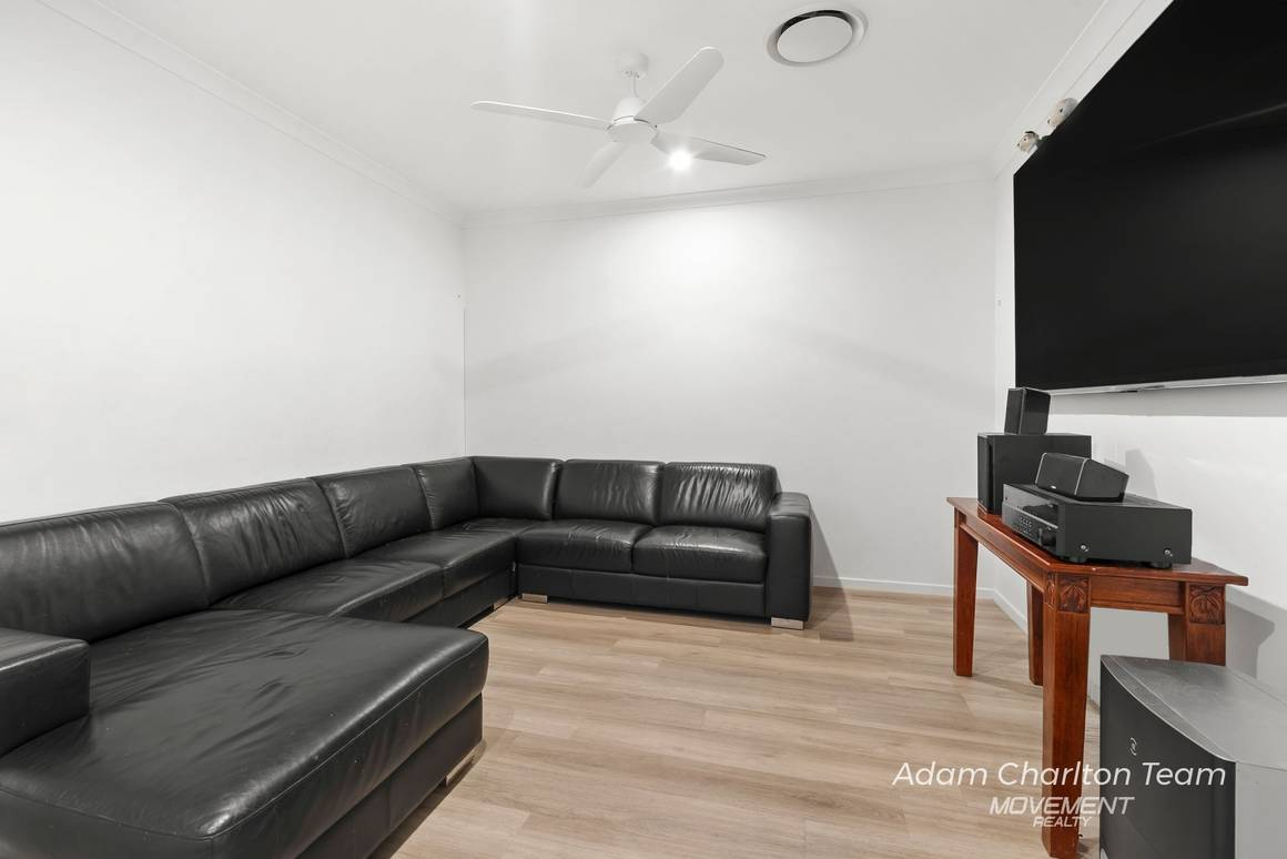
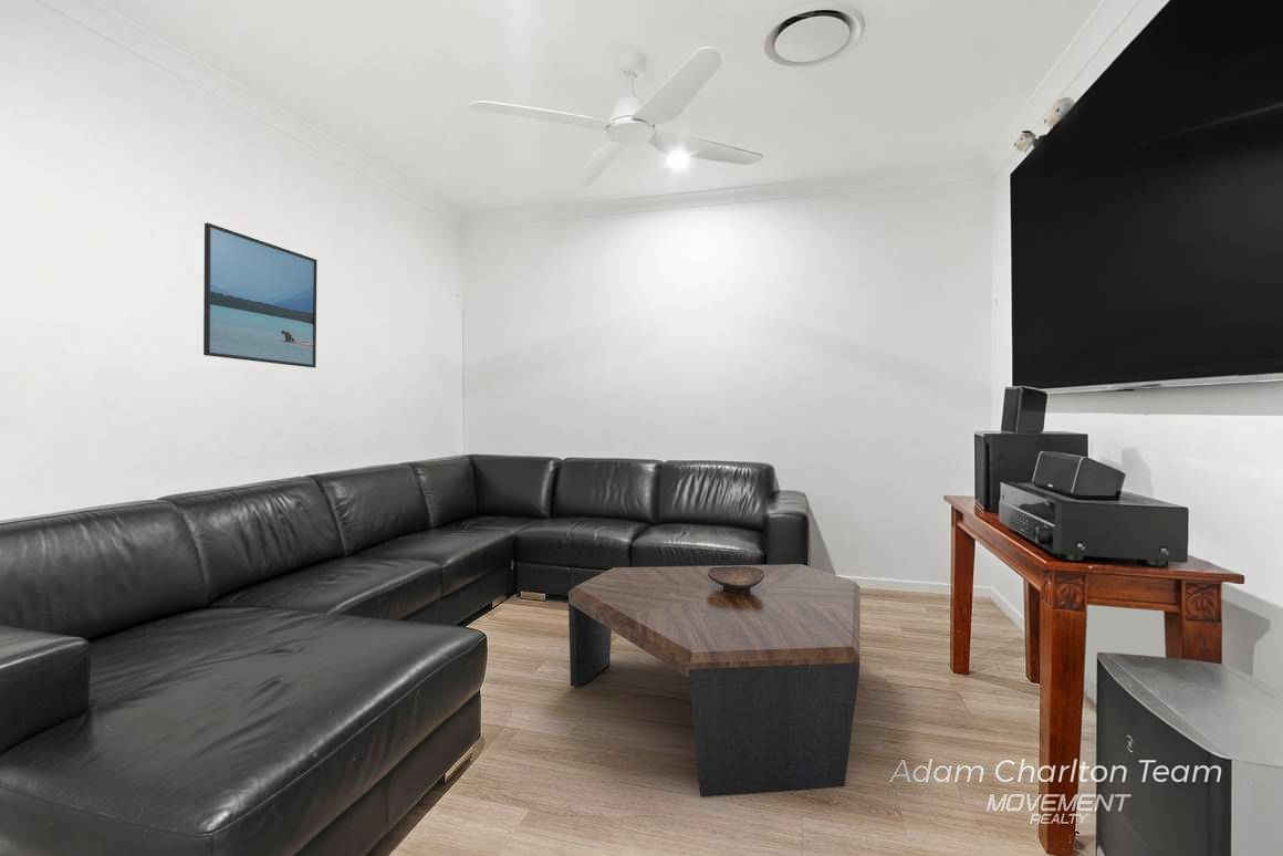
+ decorative bowl (736, 578)
+ coffee table (711, 643)
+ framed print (265, 302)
